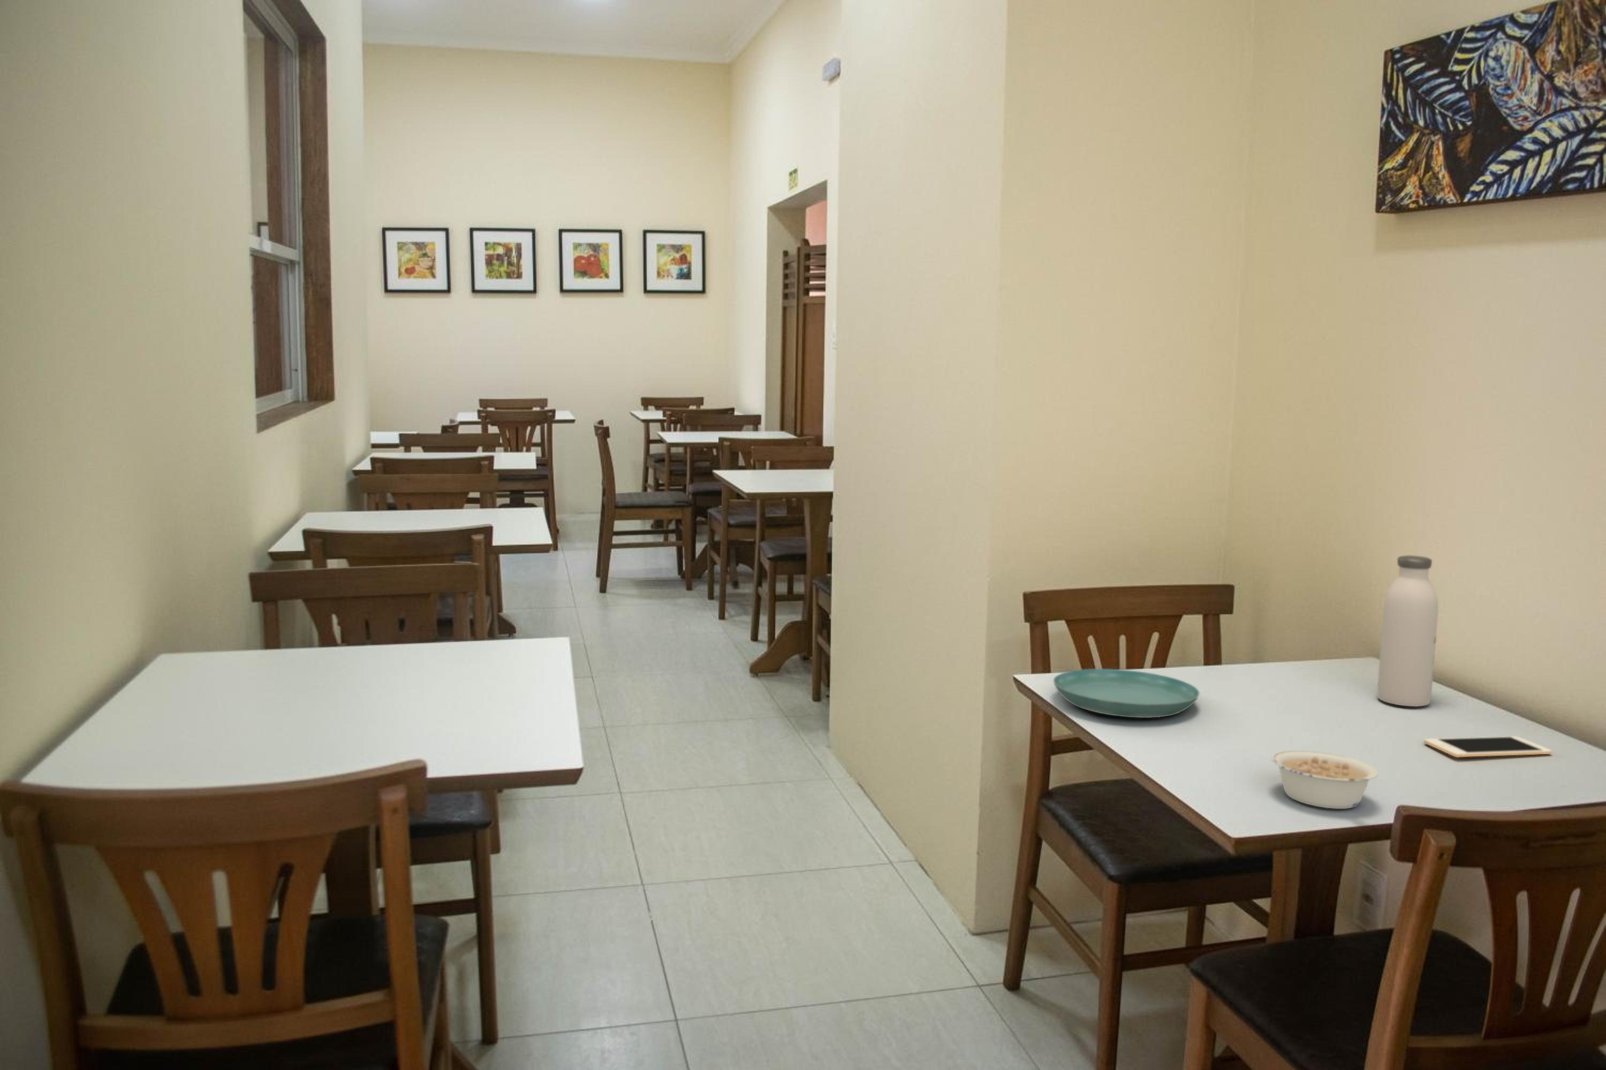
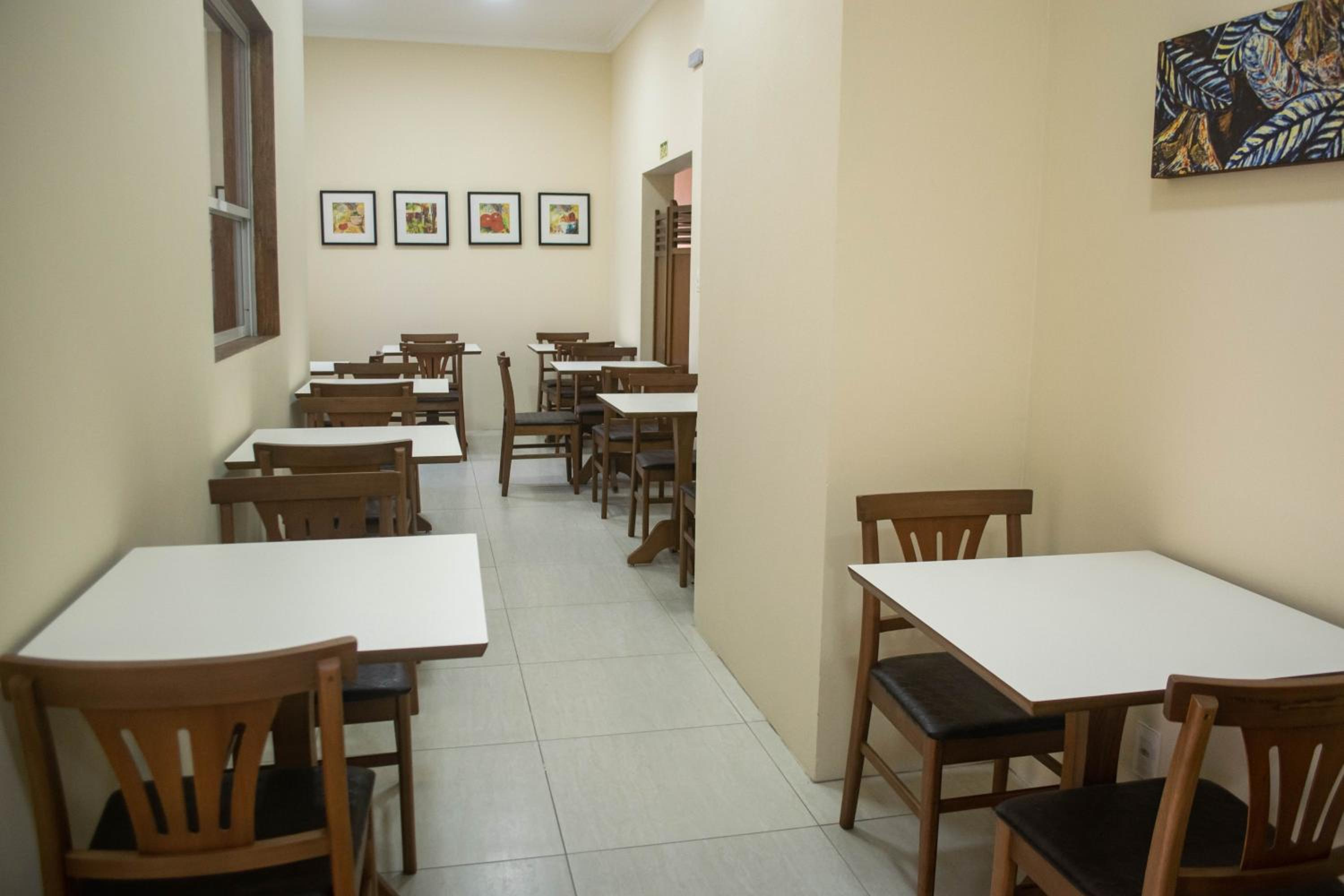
- legume (1326, 779)
- saucer (1124, 694)
- water bottle (1409, 629)
- cell phone (1488, 746)
